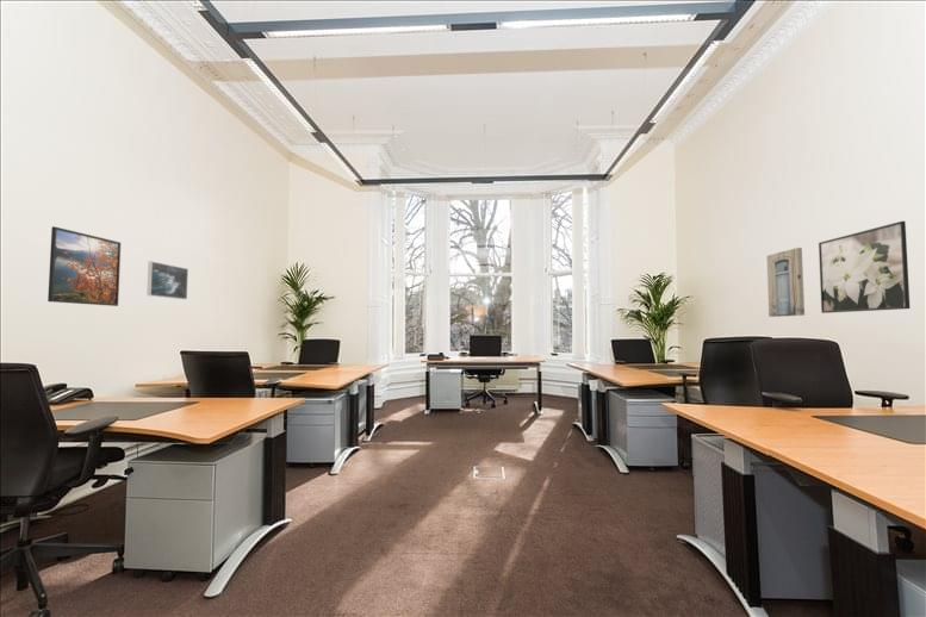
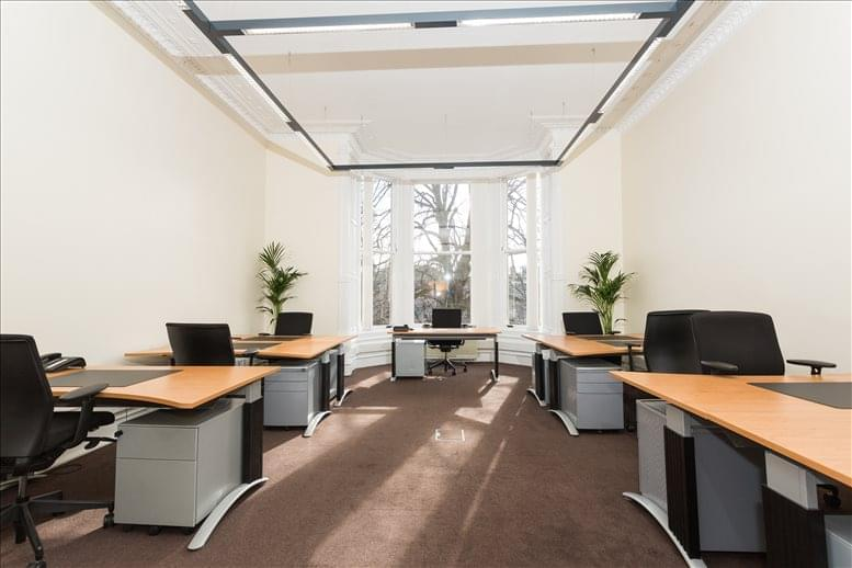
- wall art (784, 283)
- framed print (858, 272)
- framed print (168, 281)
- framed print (87, 269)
